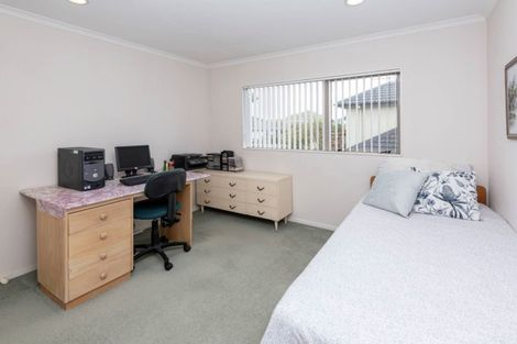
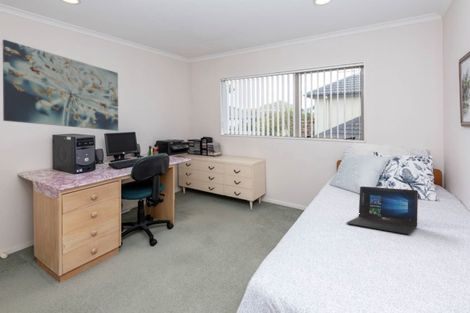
+ wall art (70, 92)
+ laptop (381, 207)
